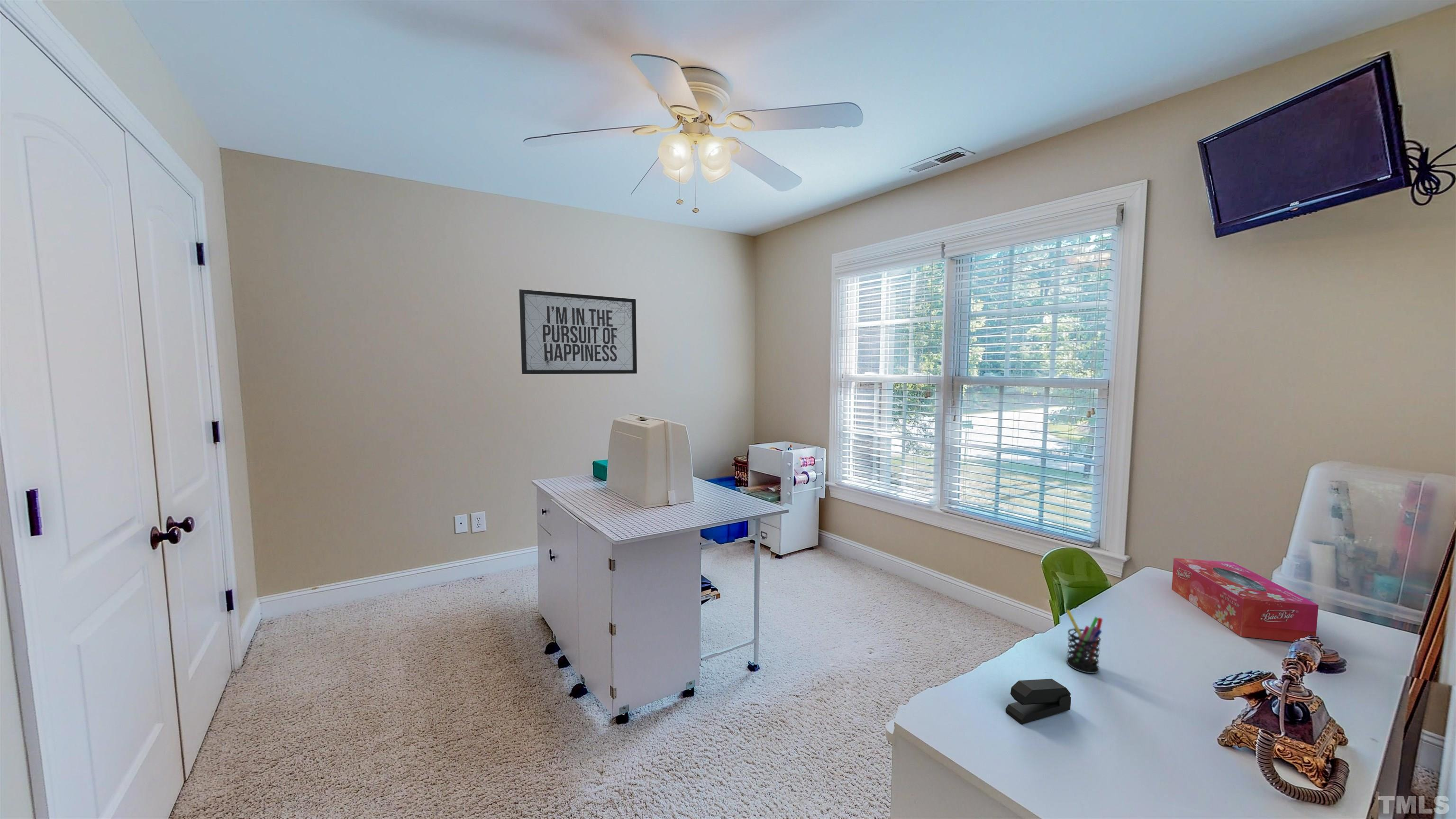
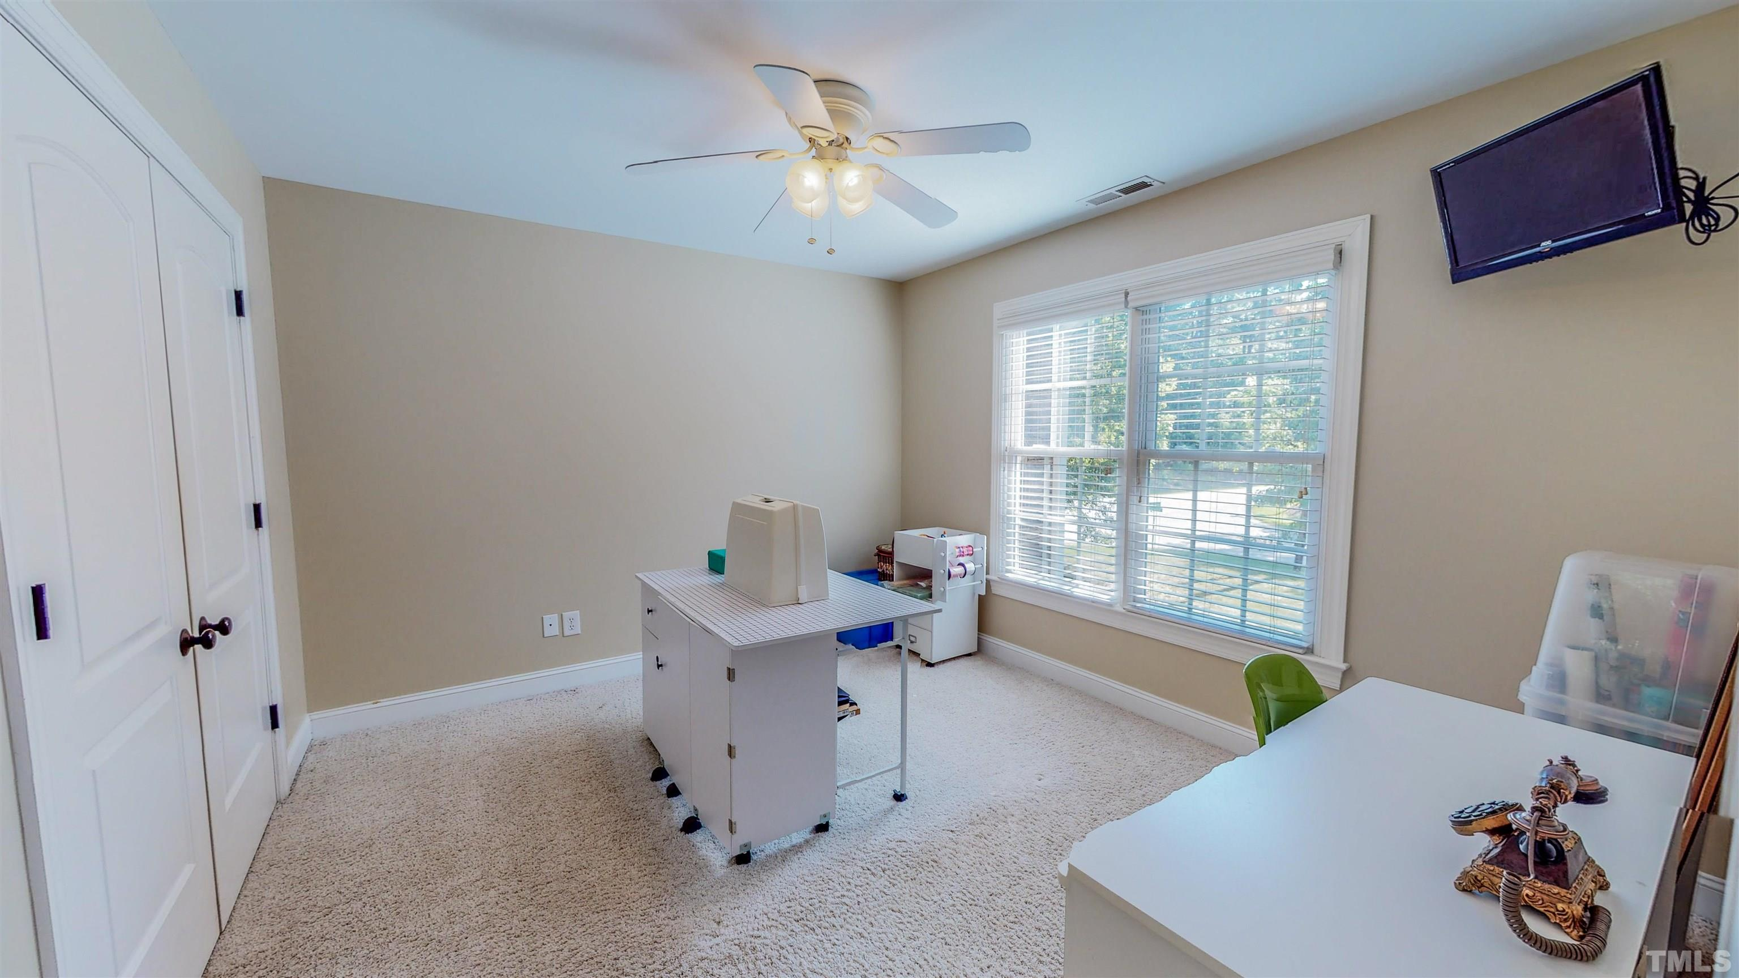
- tissue box (1237, 596)
- mirror (582, 334)
- stapler (1039, 696)
- pen holder (1087, 639)
